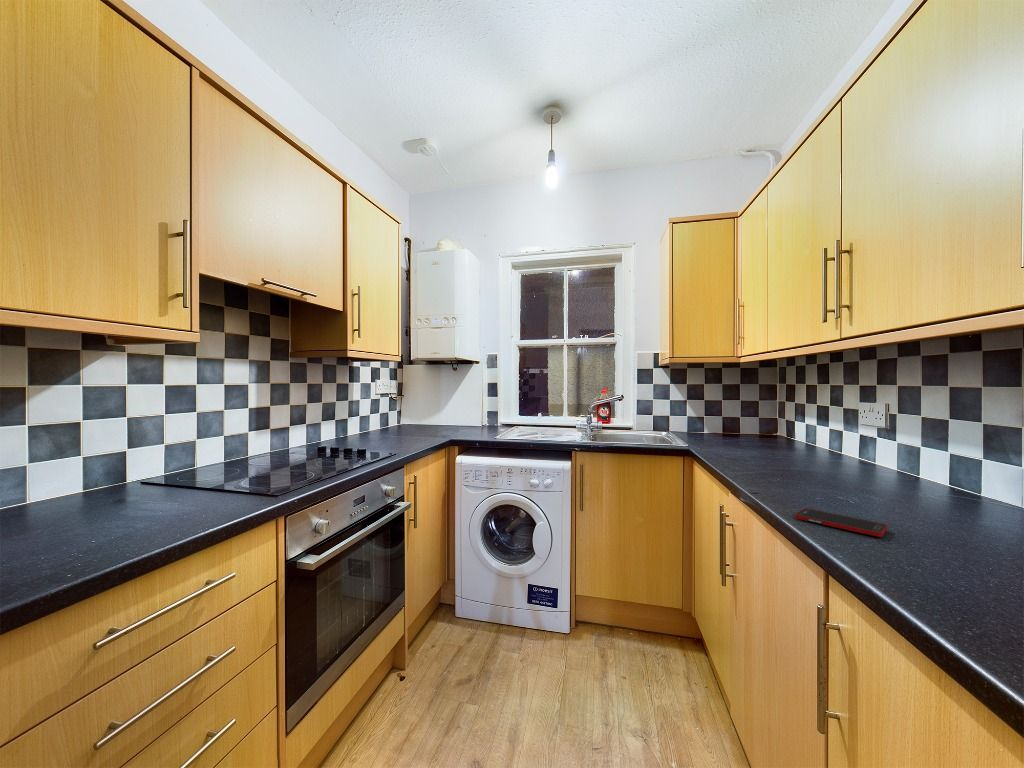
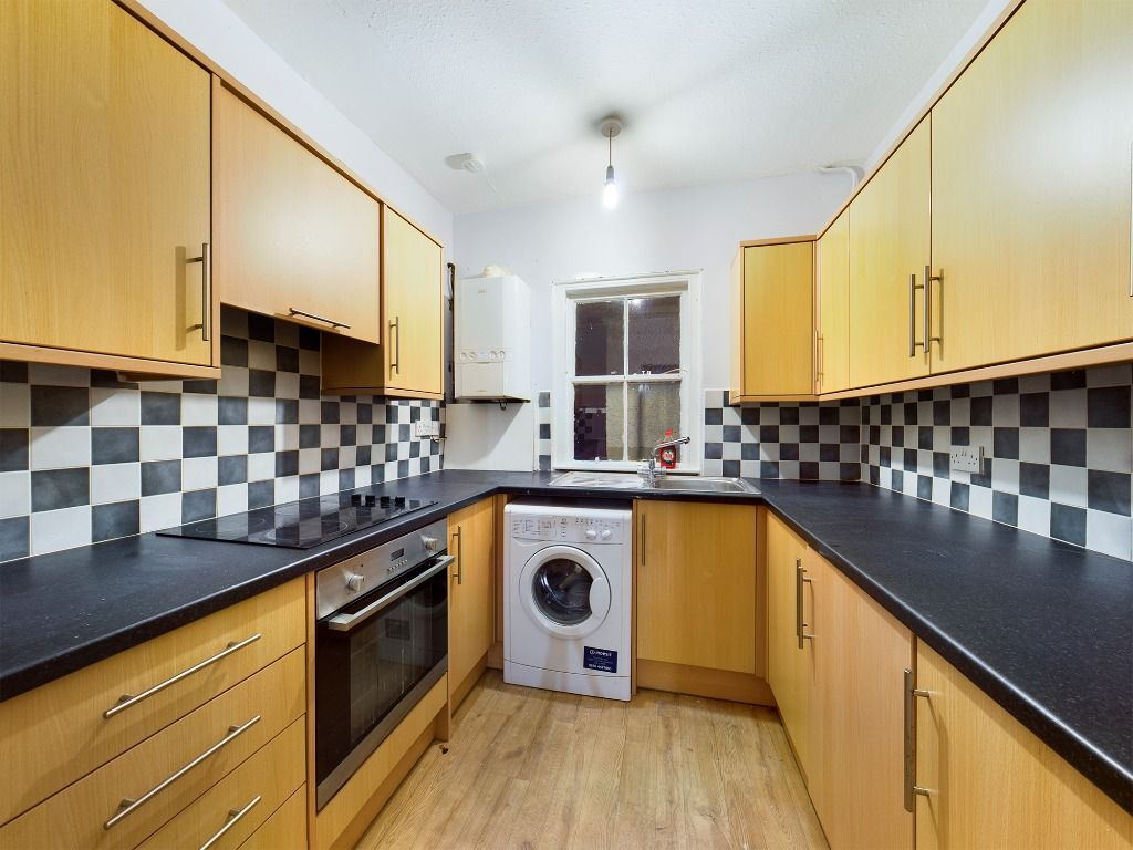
- cell phone (839, 521)
